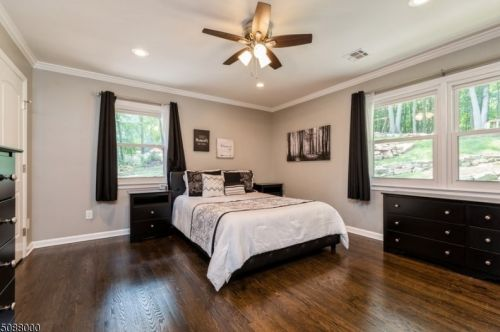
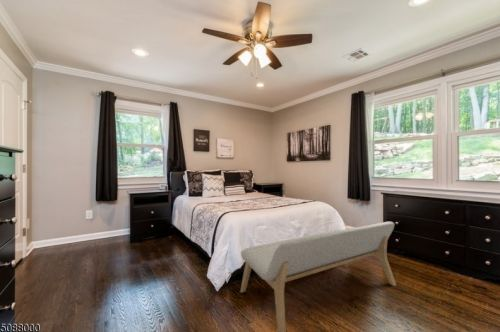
+ bench (319, 254)
